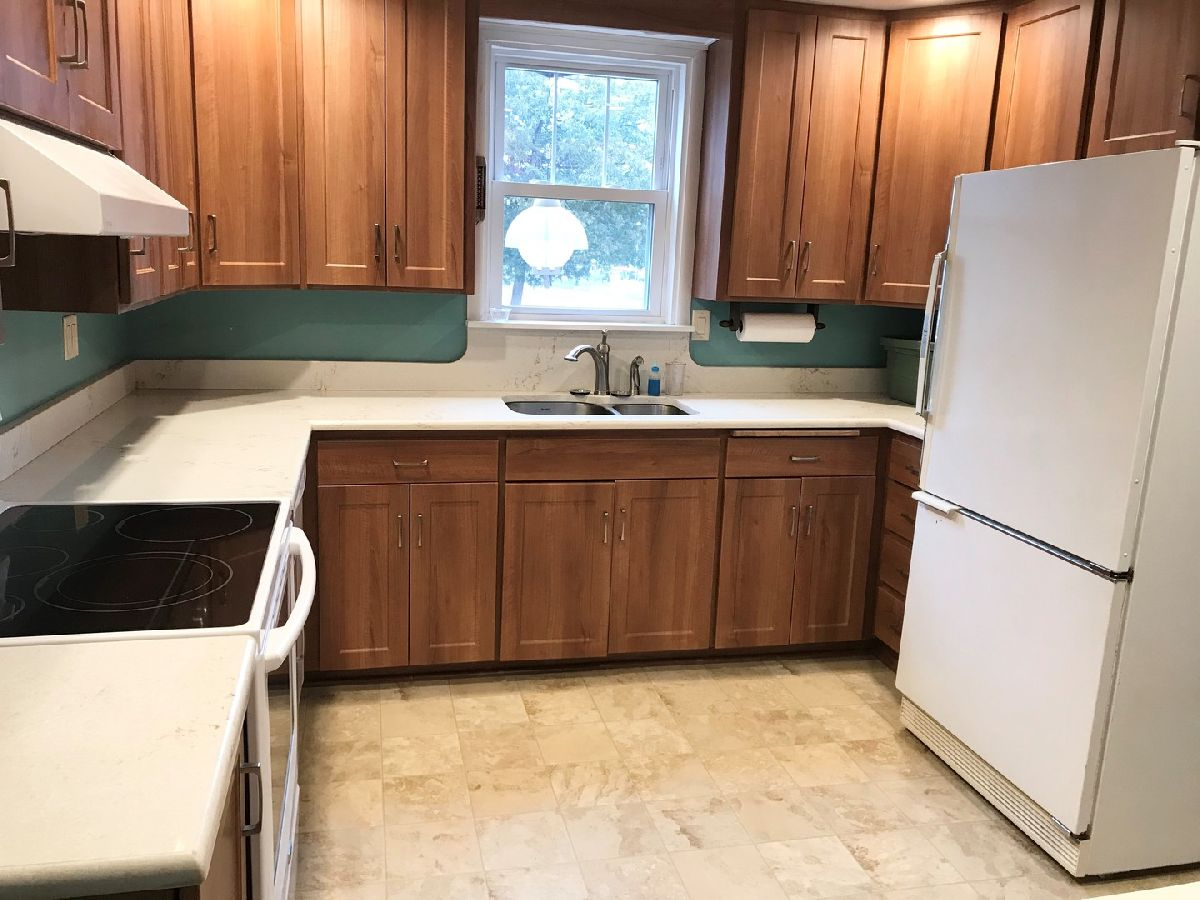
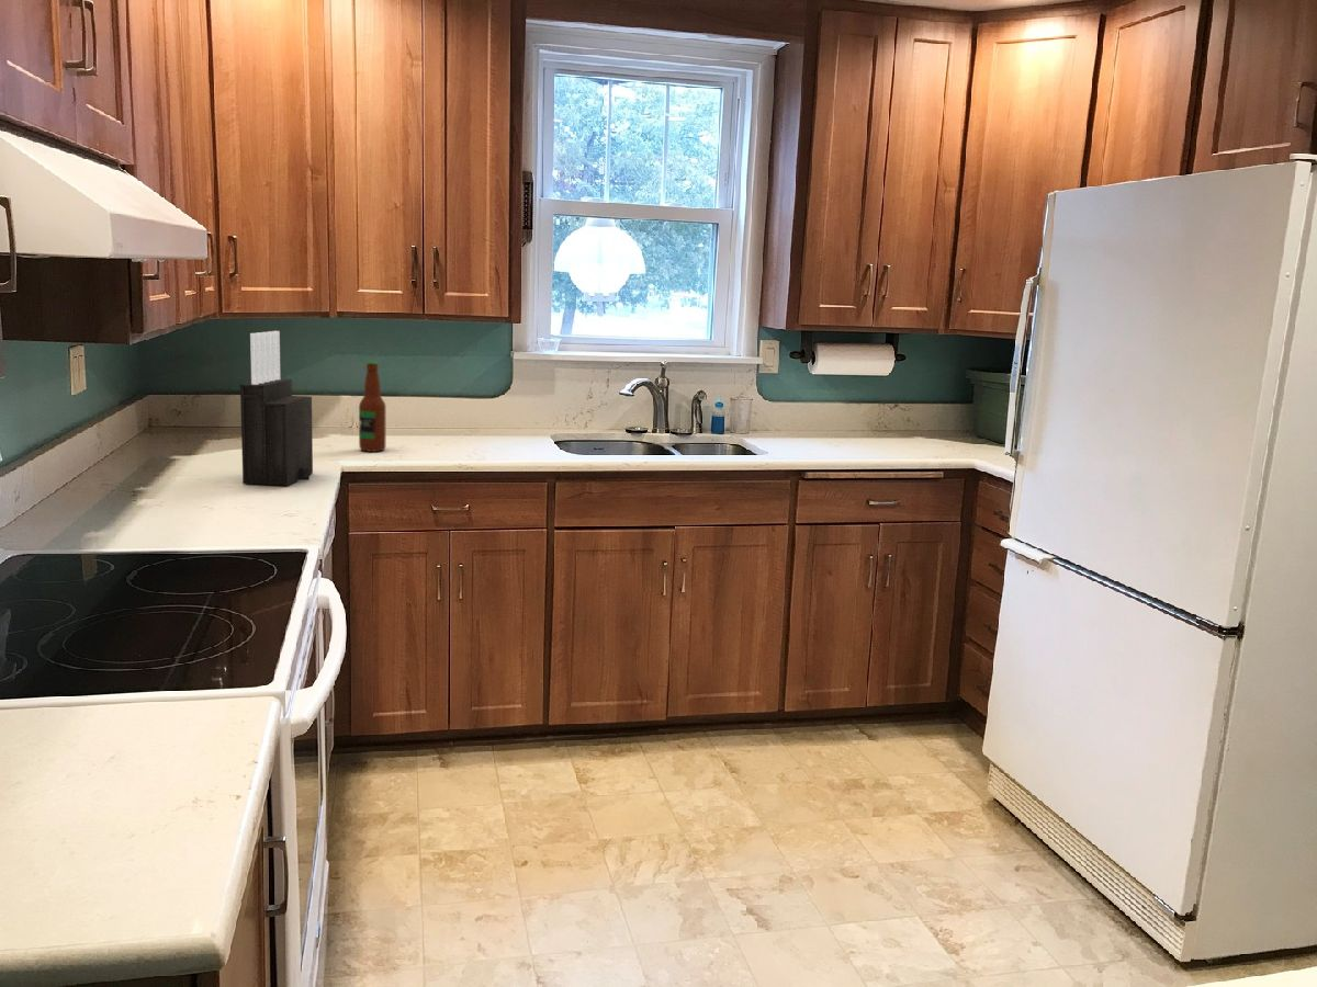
+ bottle (372, 406)
+ knife block (282, 406)
